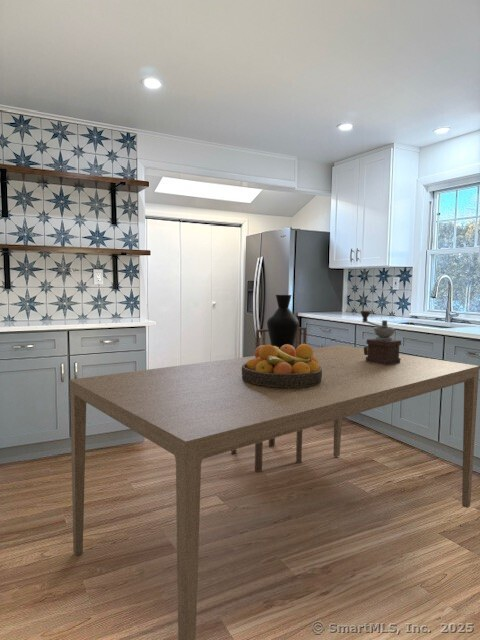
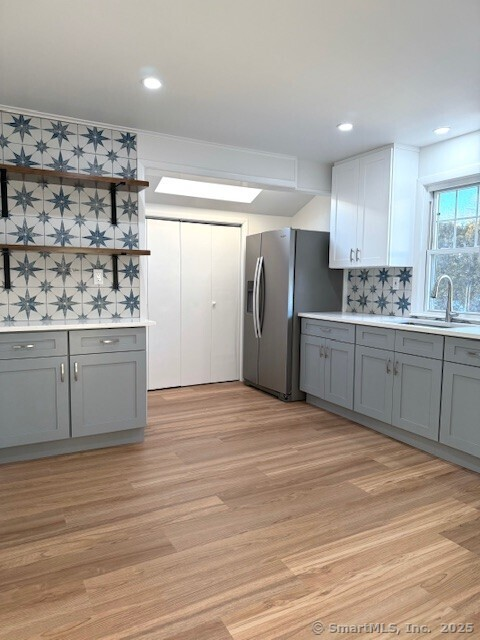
- coffee grinder (374, 338)
- dining table (288, 433)
- vase (282, 327)
- dining chair (255, 349)
- fruit bowl (281, 360)
